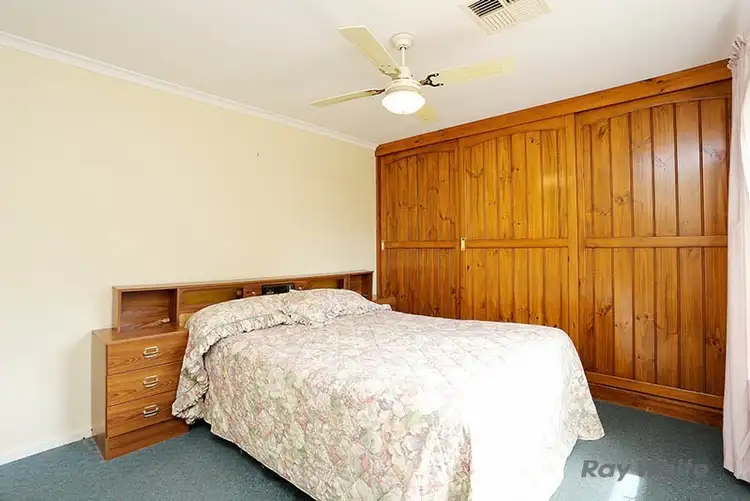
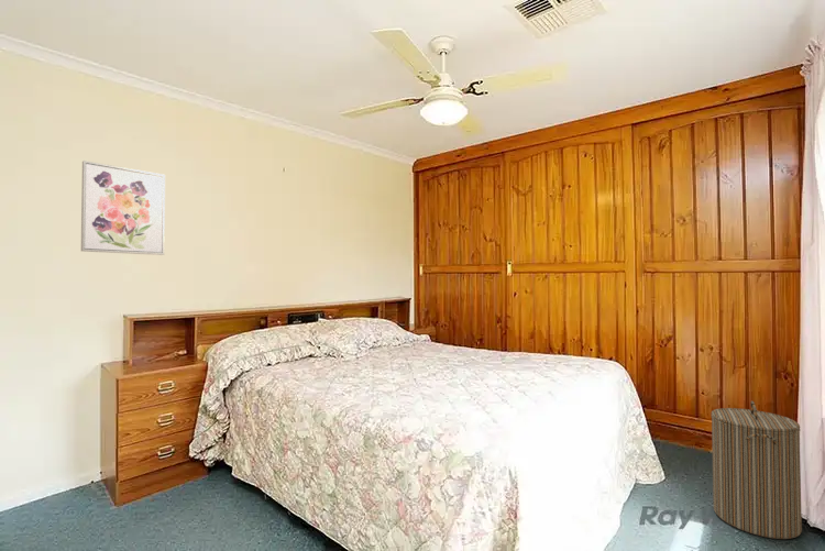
+ wall art (125, 210)
+ laundry hamper (754, 460)
